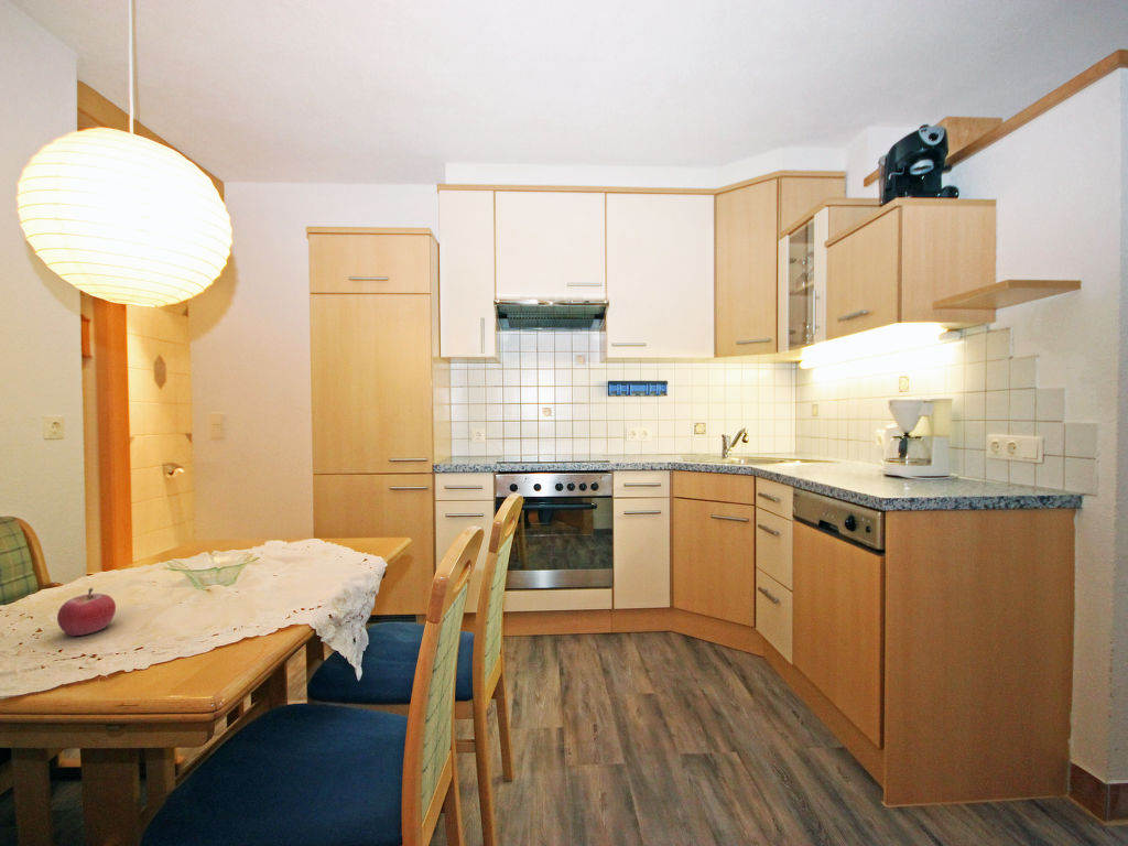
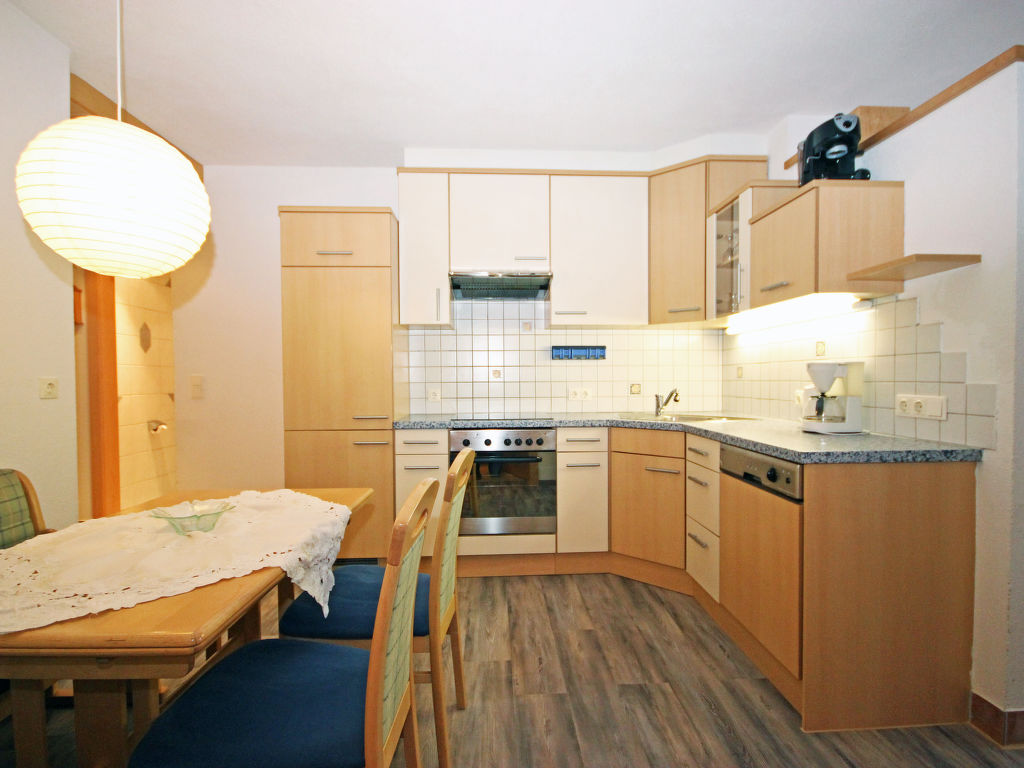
- fruit (87, 609)
